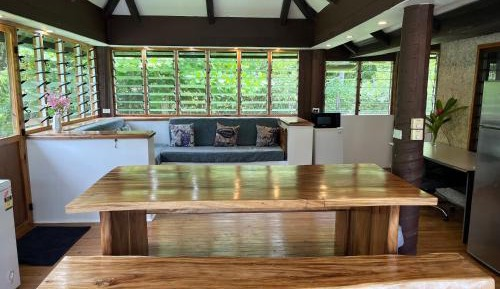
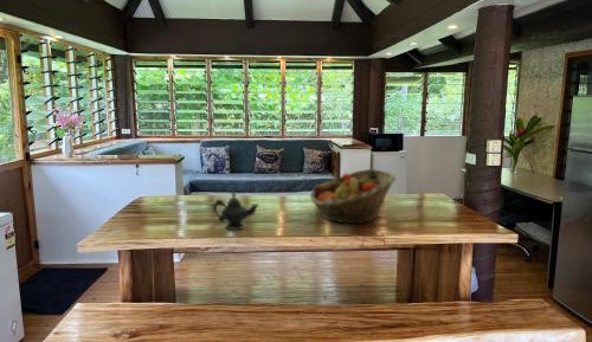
+ teapot (236, 209)
+ fruit basket (350, 193)
